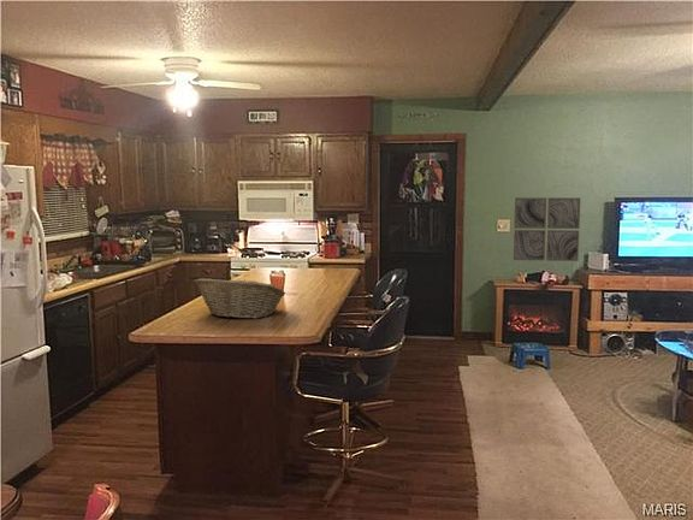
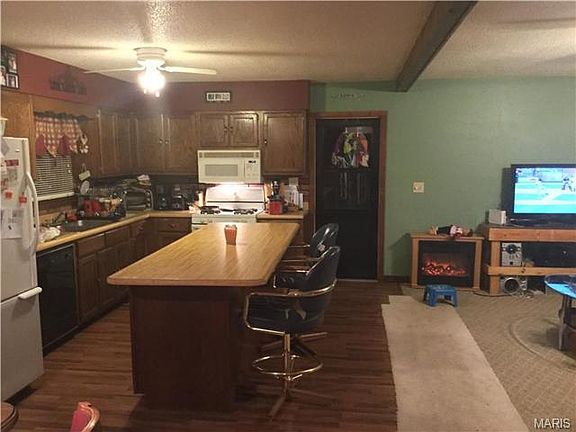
- wall art (545, 230)
- fruit basket (239, 295)
